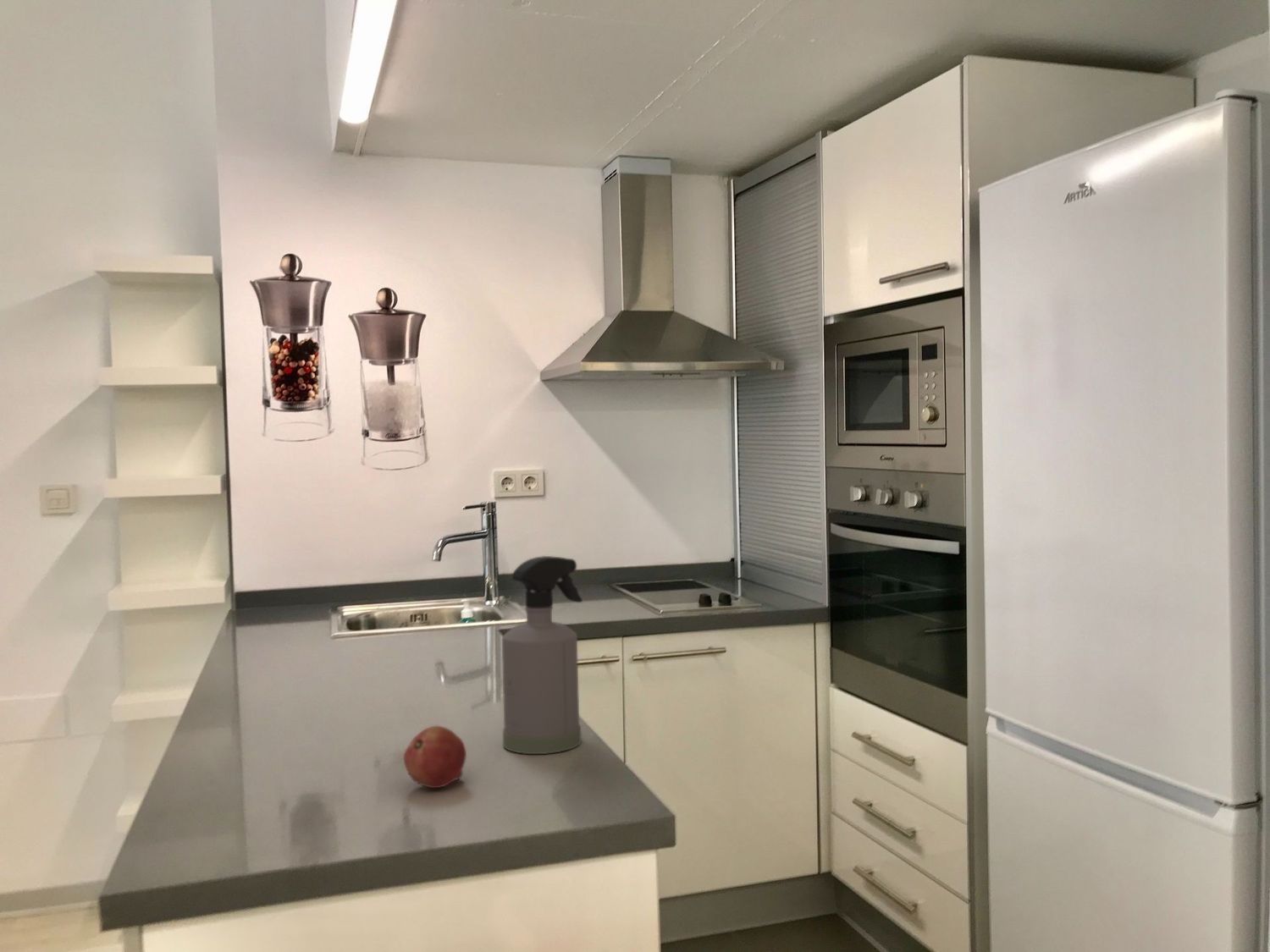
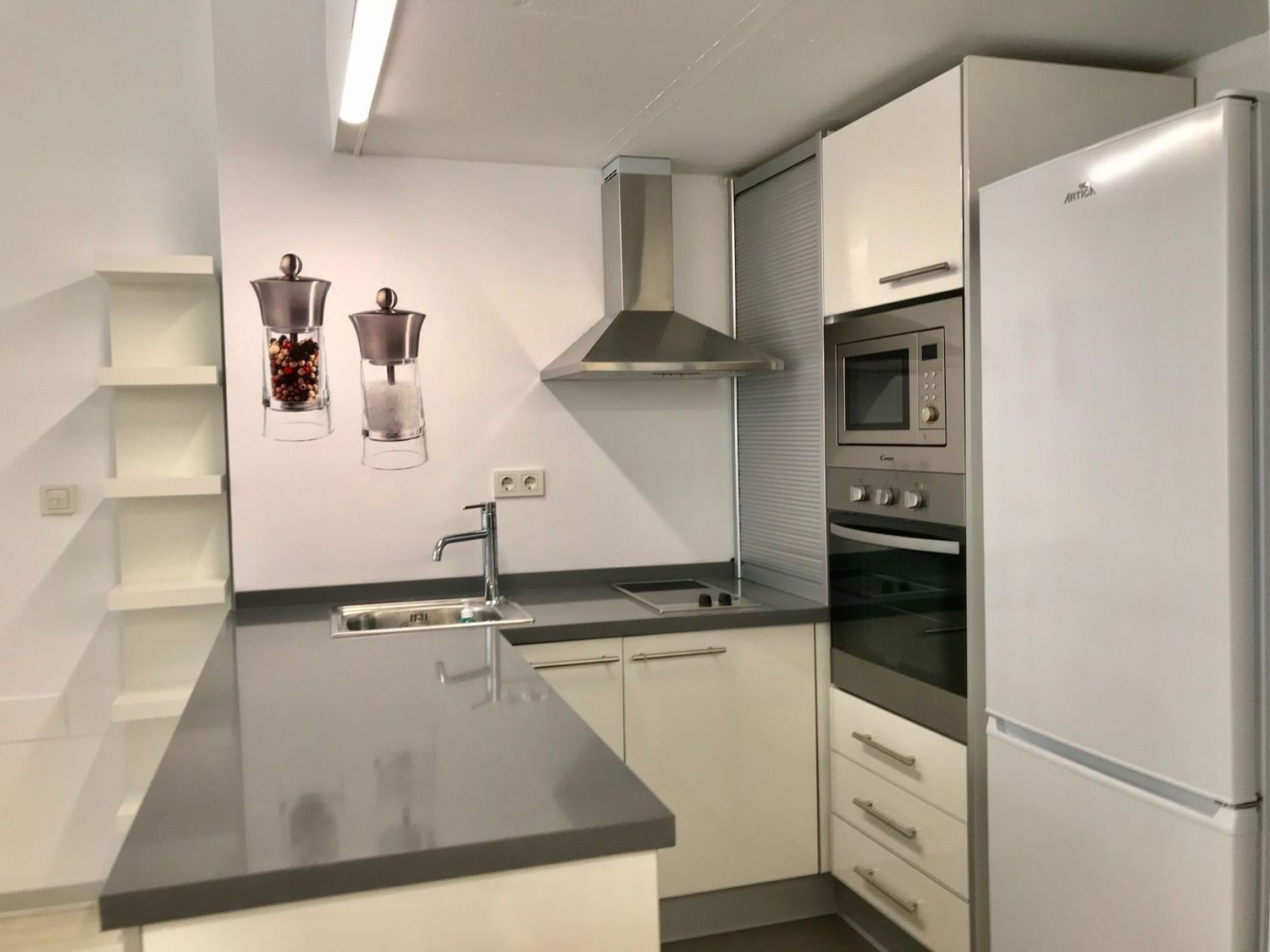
- spray bottle (544, 649)
- fruit (436, 756)
